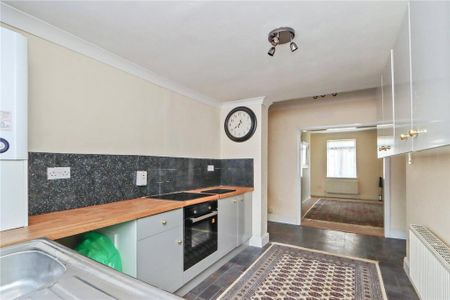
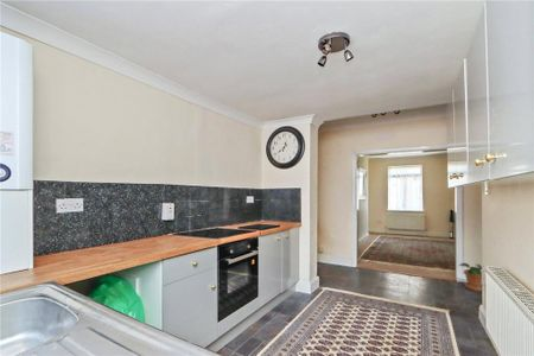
+ potted plant (472, 276)
